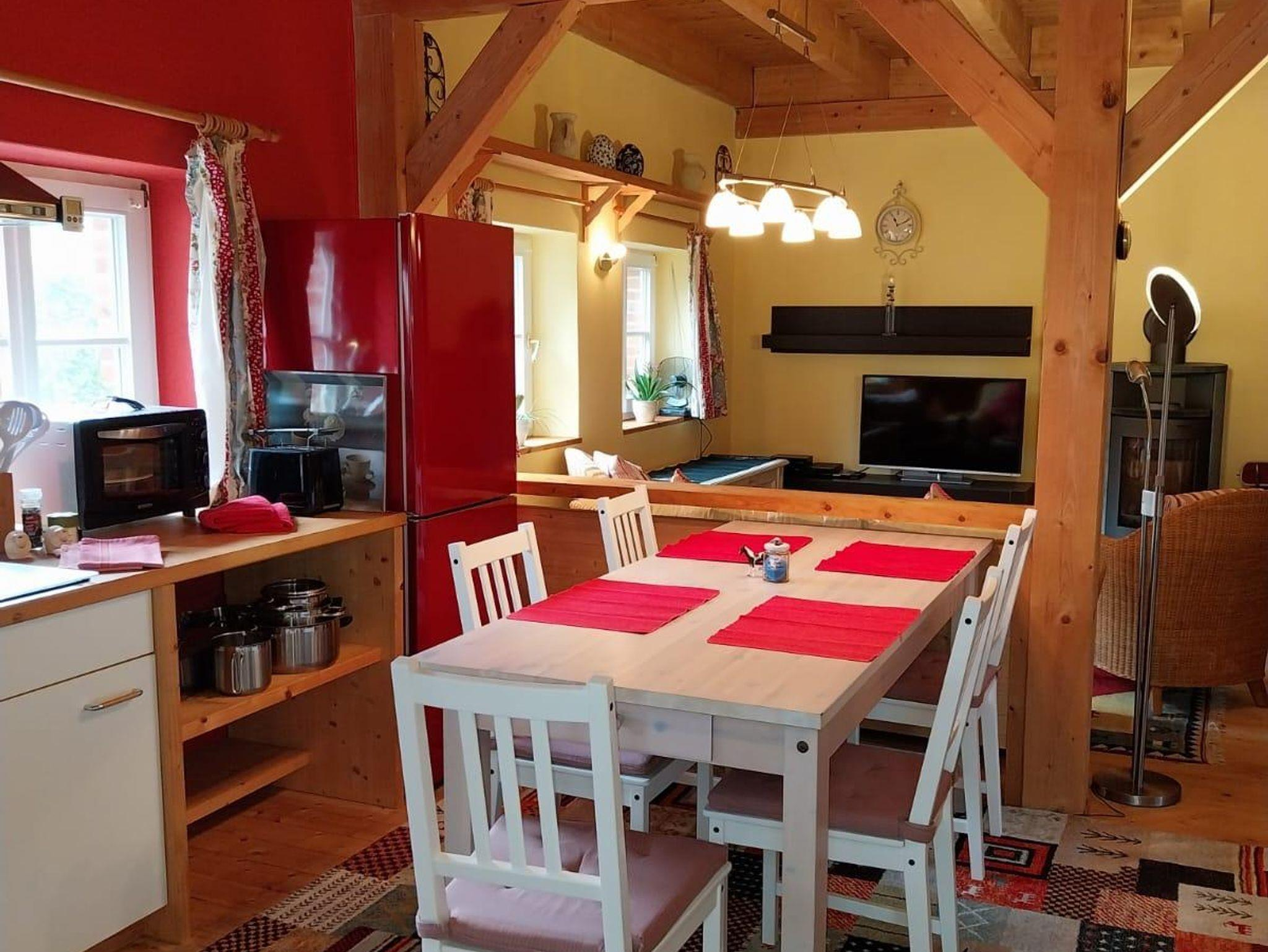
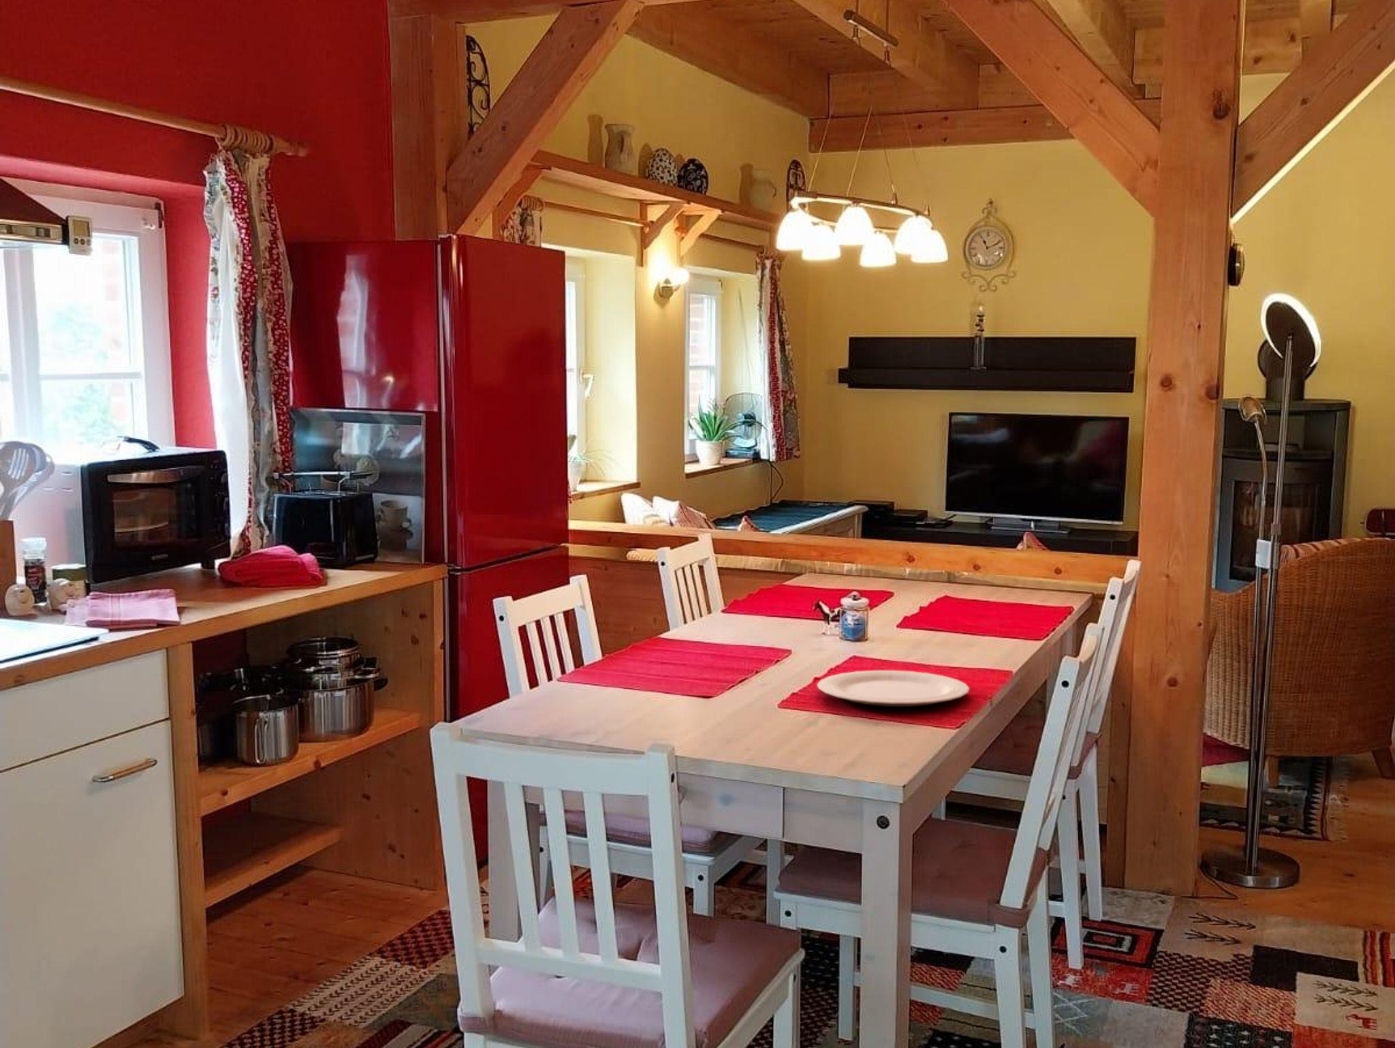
+ plate (892, 689)
